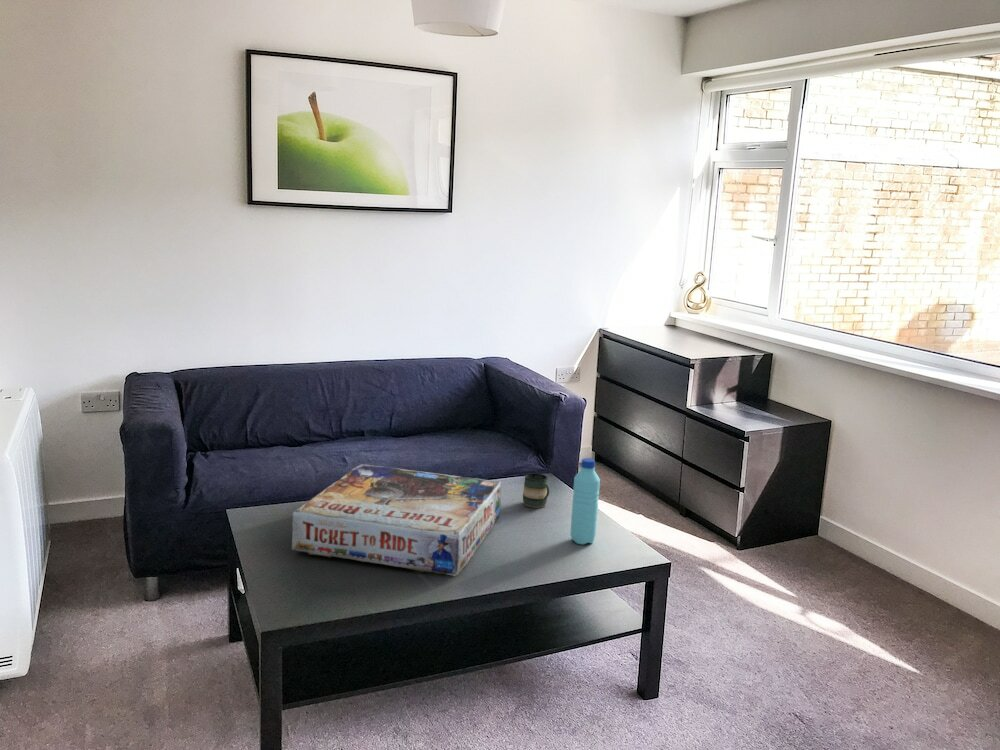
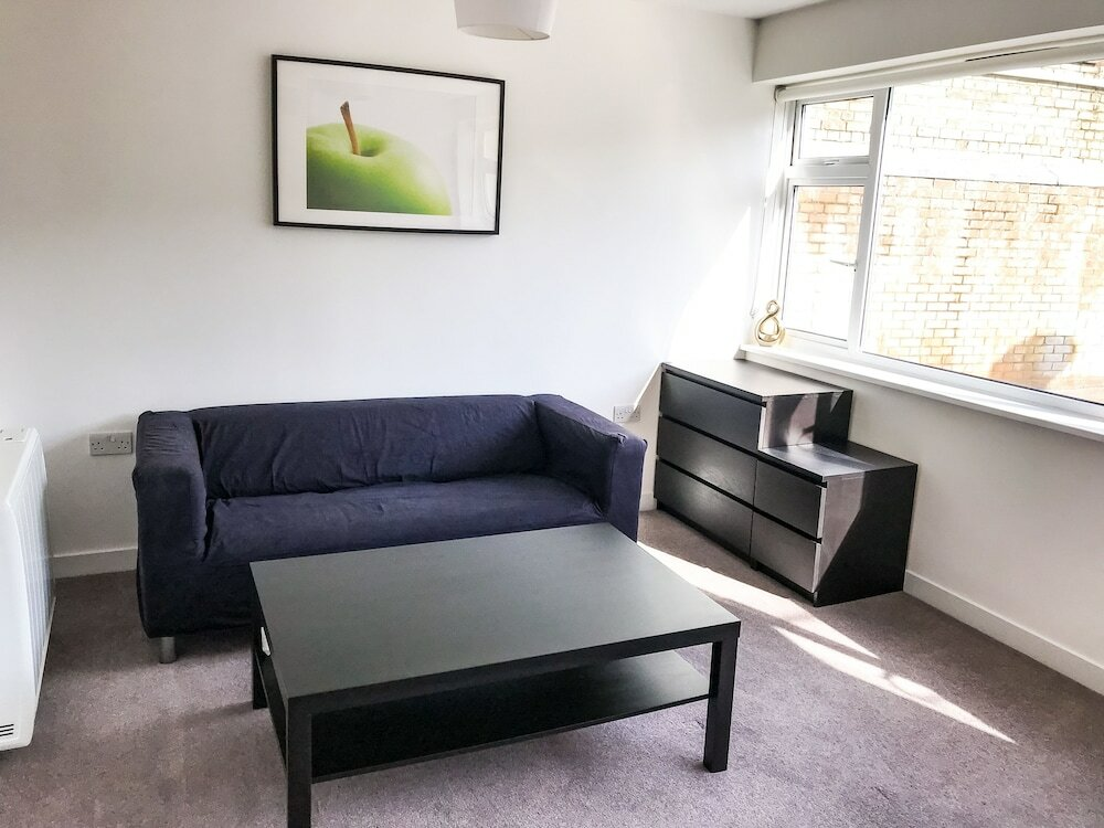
- water bottle (585, 500)
- mug (538, 492)
- board game (403, 513)
